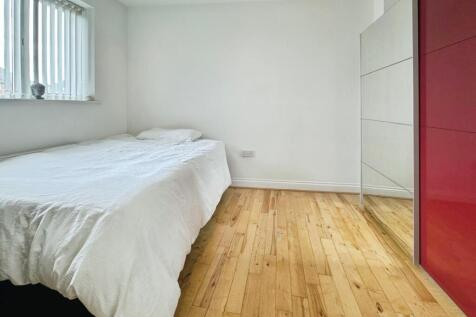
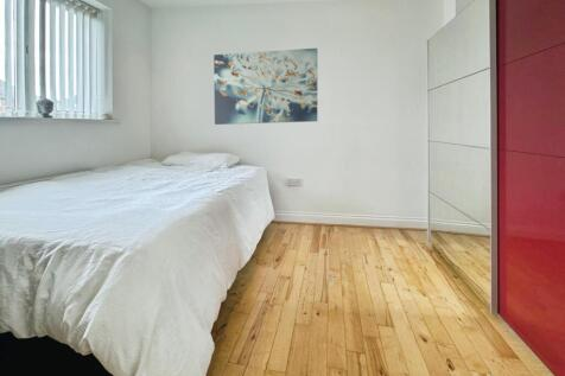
+ wall art (265, 87)
